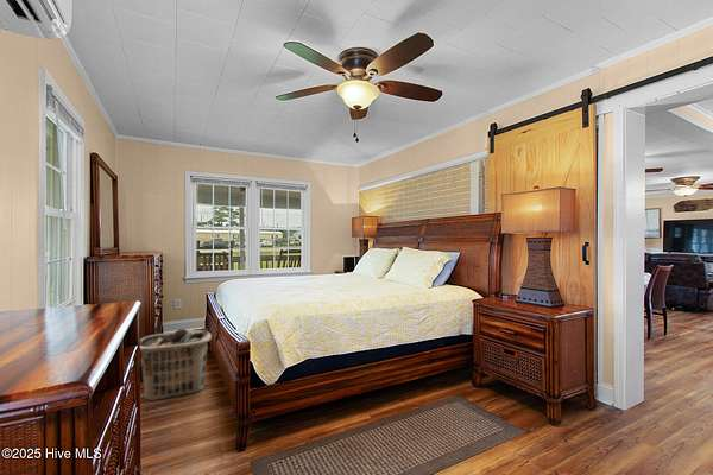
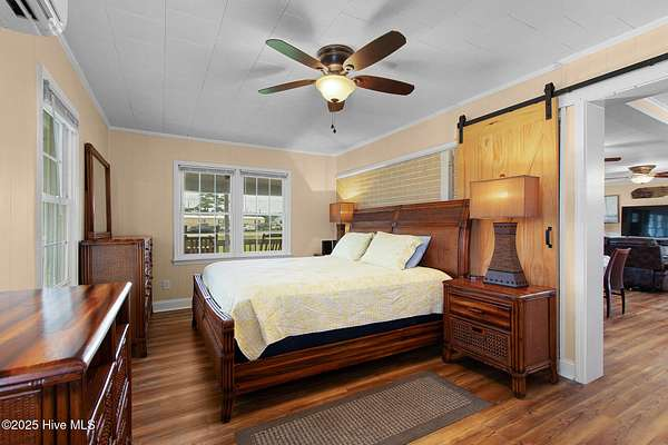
- clothes hamper (175, 359)
